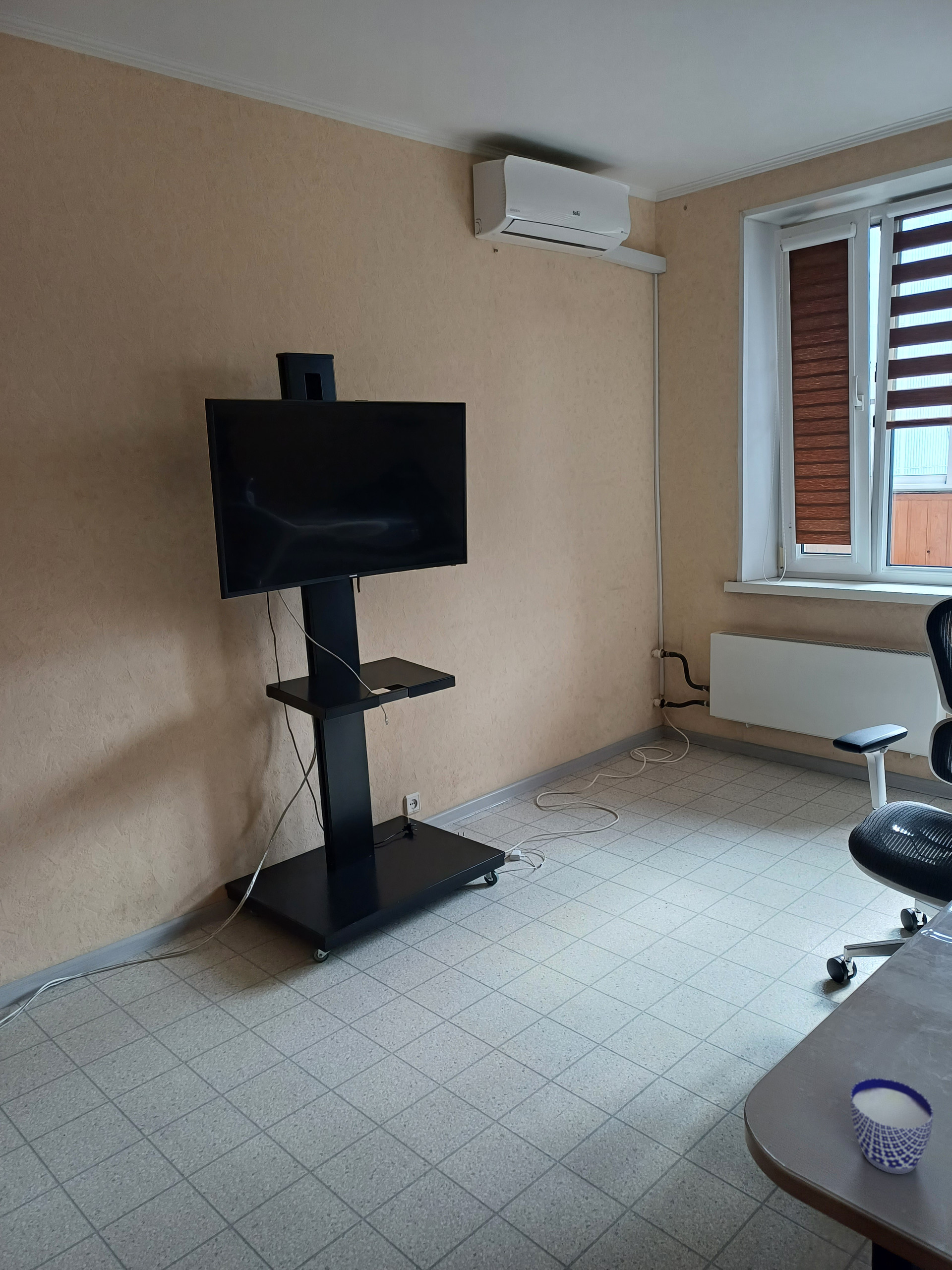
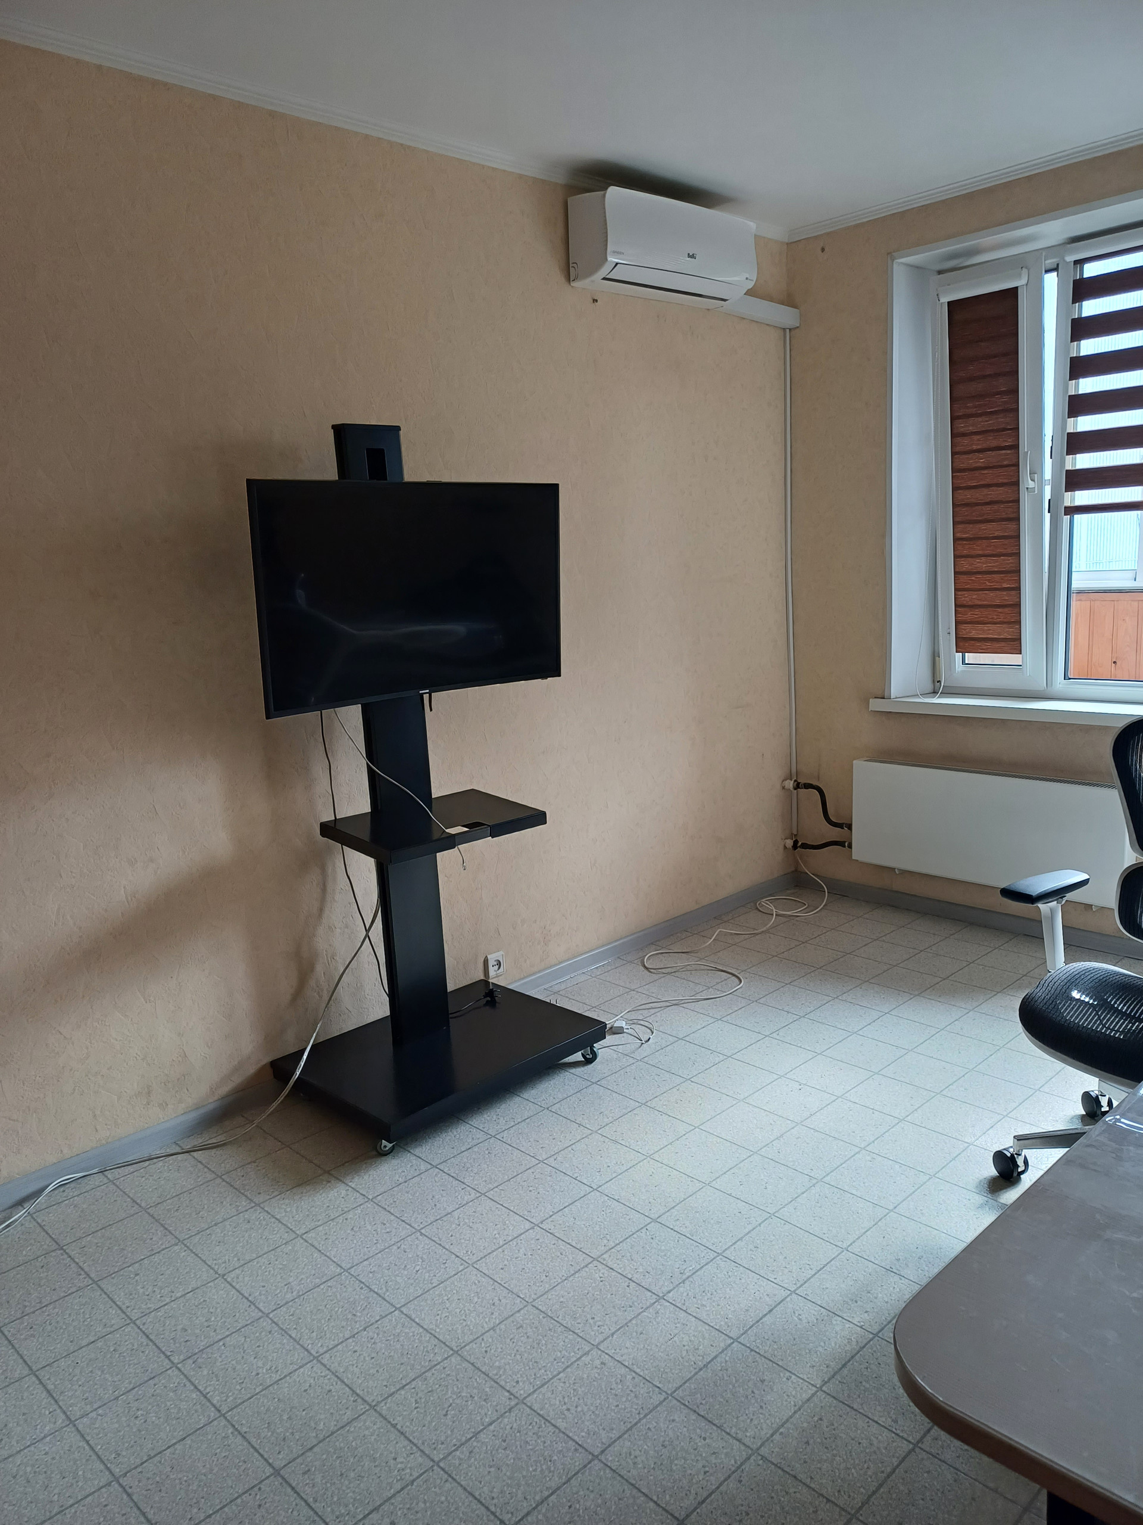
- cup (893, 1122)
